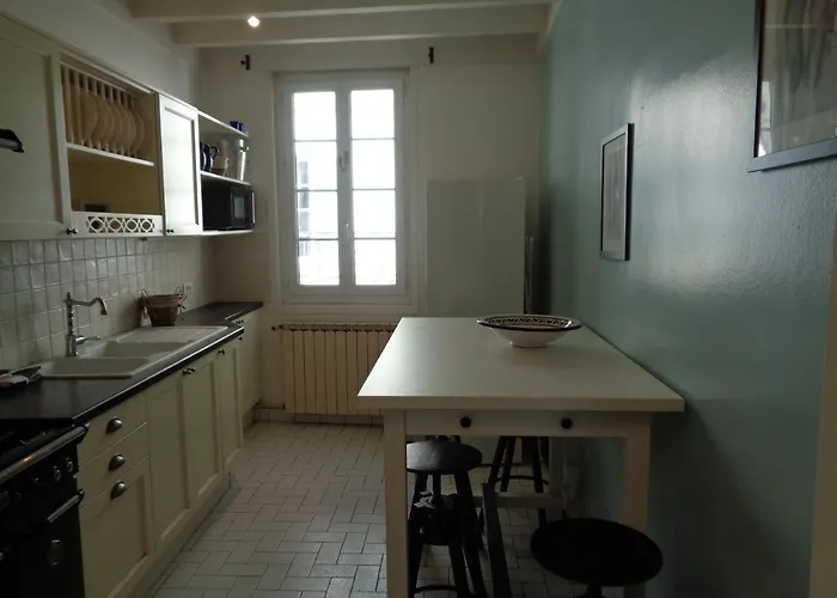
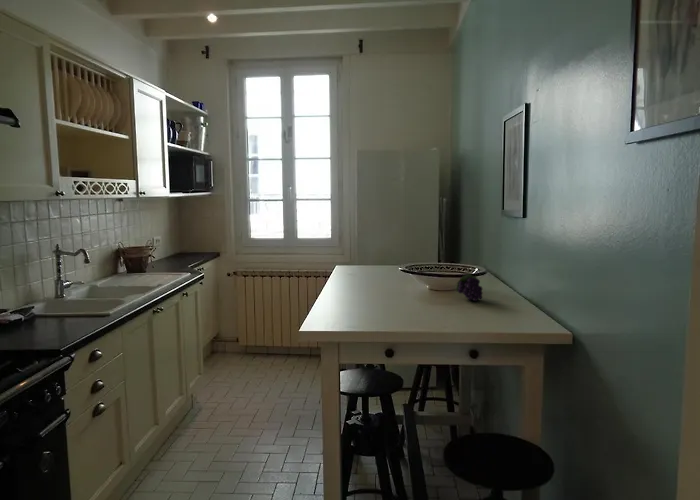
+ fruit (470, 285)
